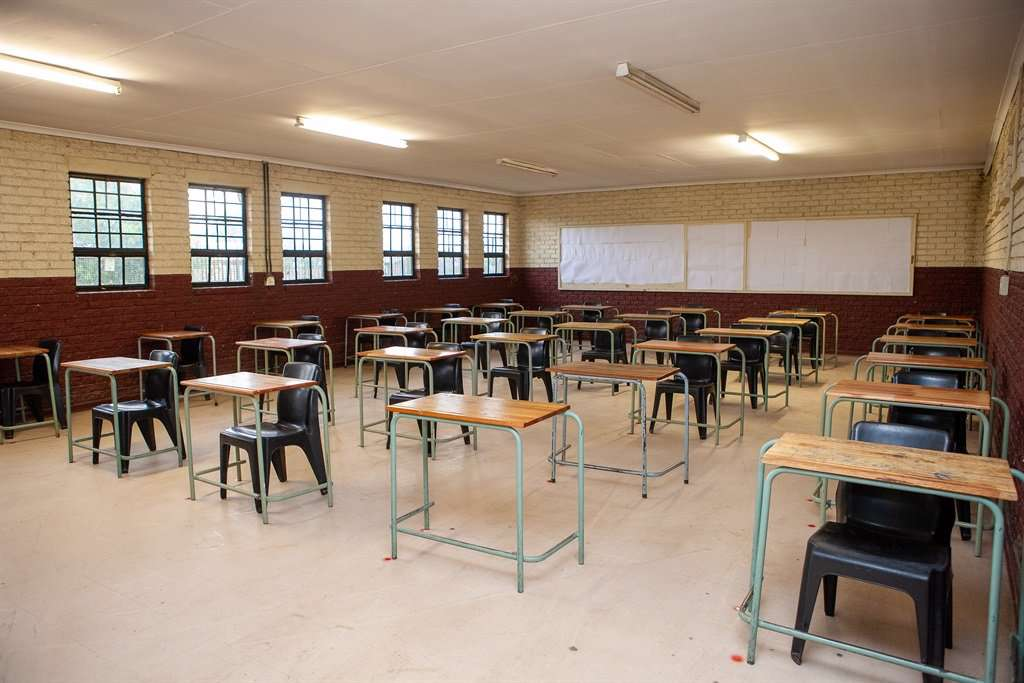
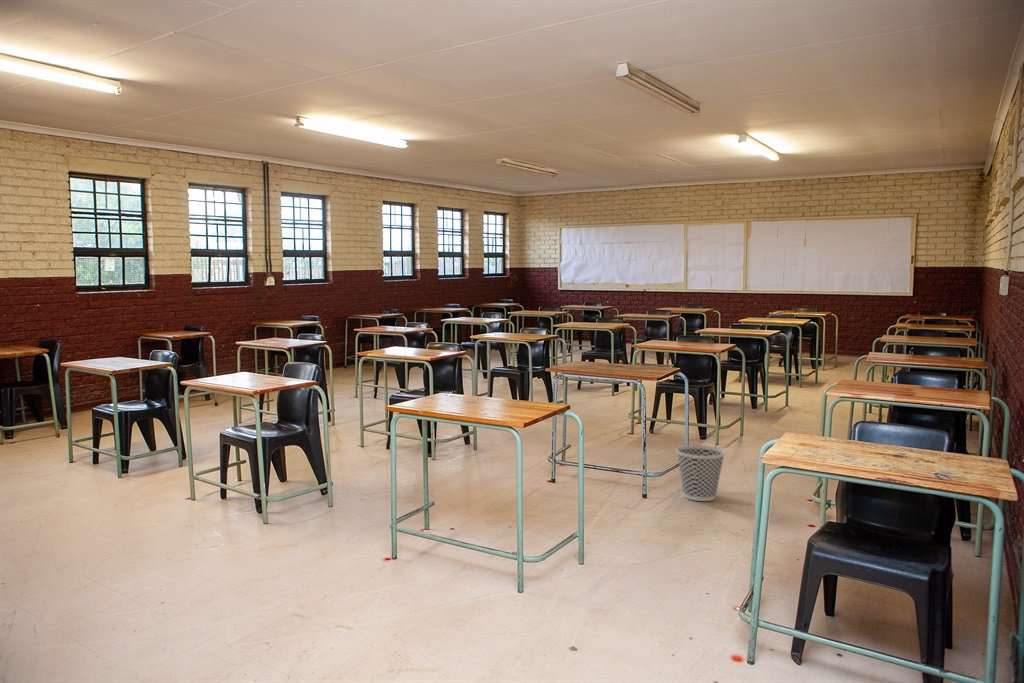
+ wastebasket (699, 473)
